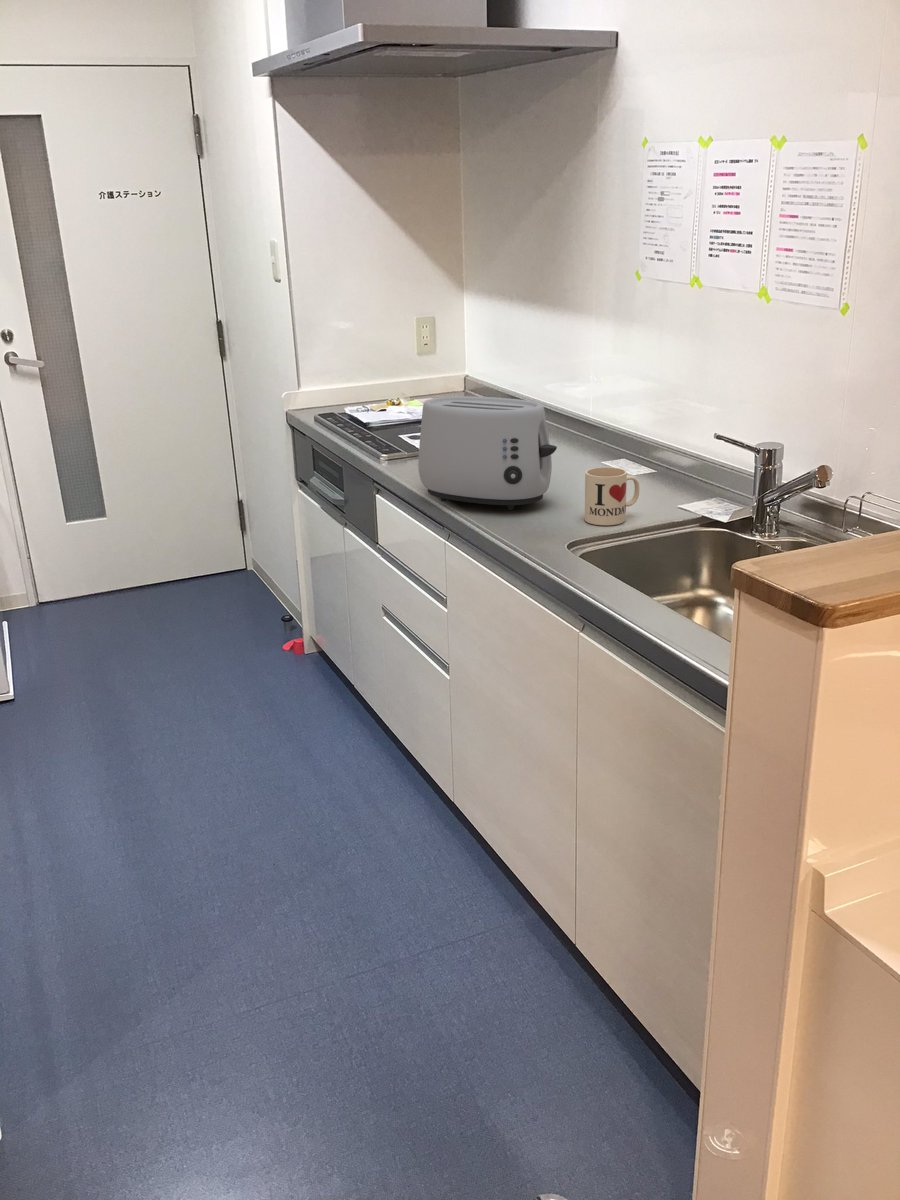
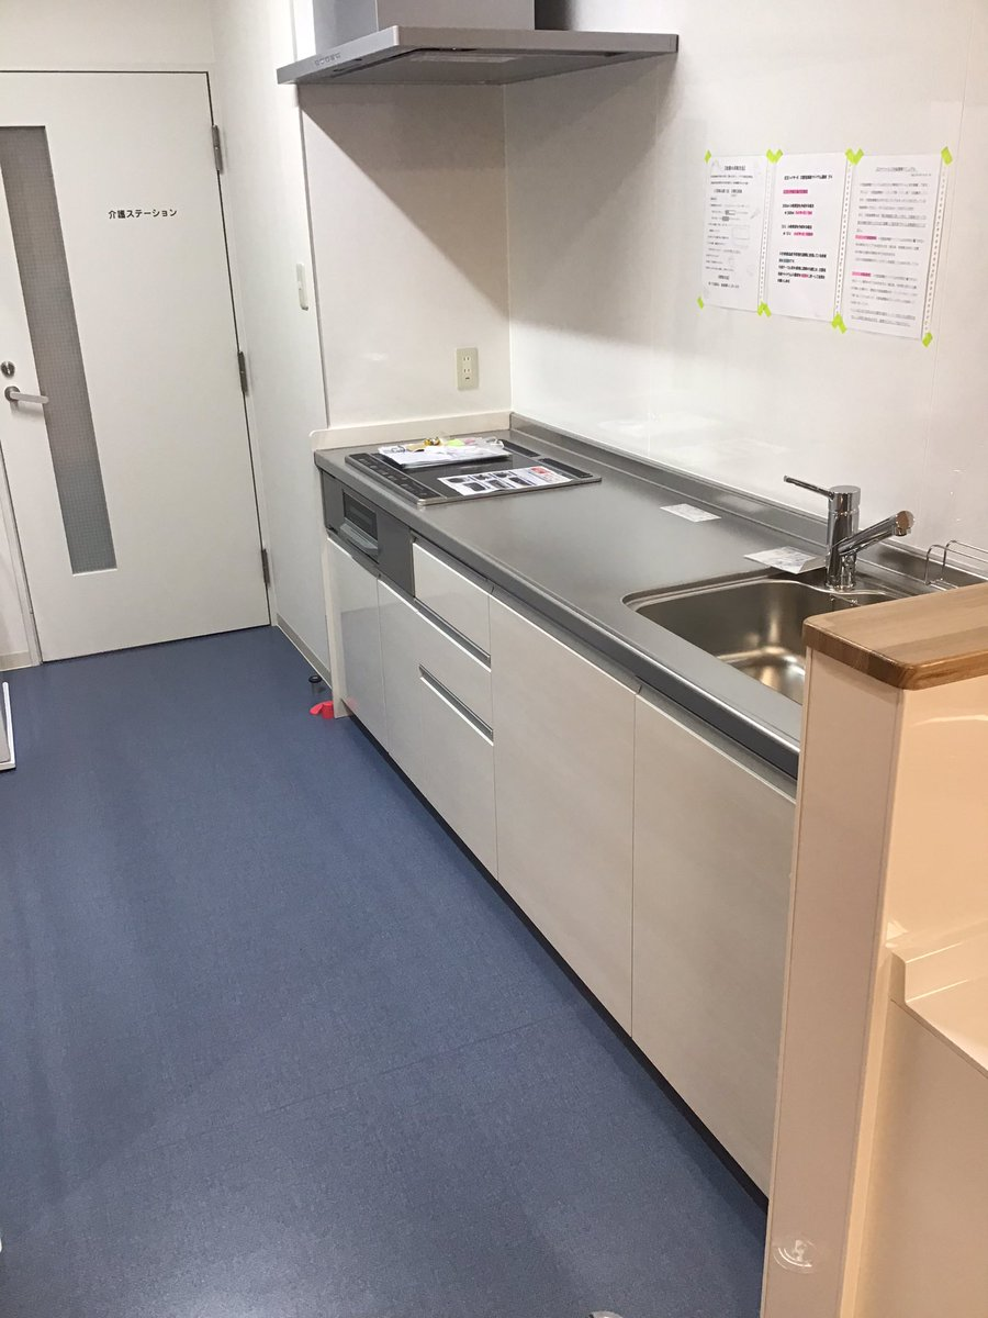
- toaster (484, 453)
- mug (613, 494)
